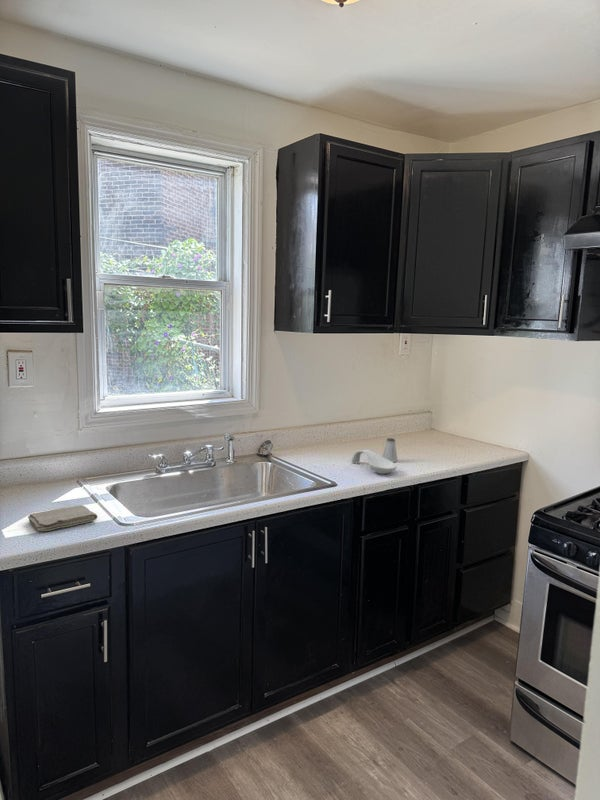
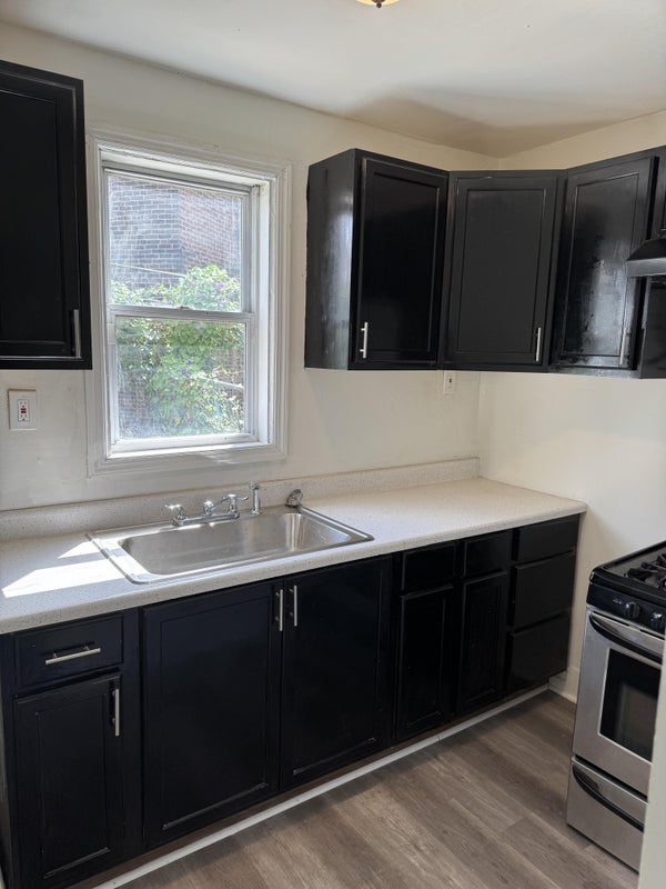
- saltshaker (390, 449)
- washcloth (62, 516)
- spoon rest (372, 460)
